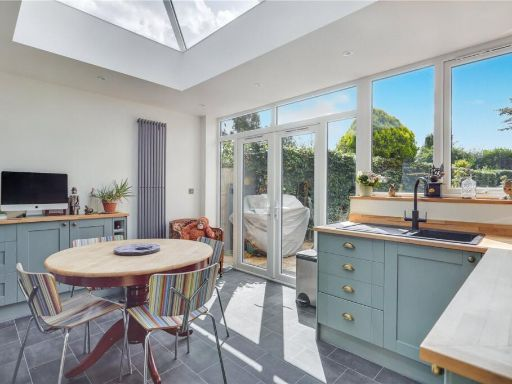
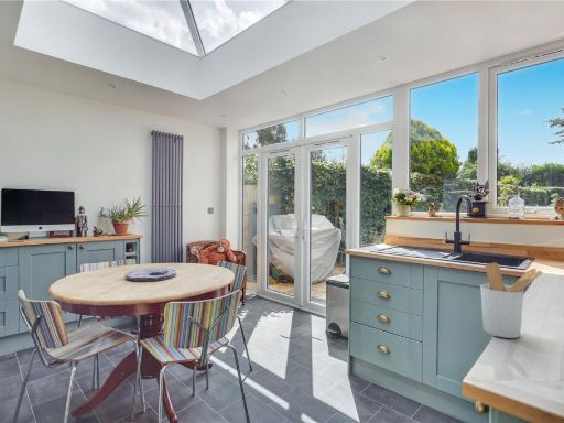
+ utensil holder (511, 299)
